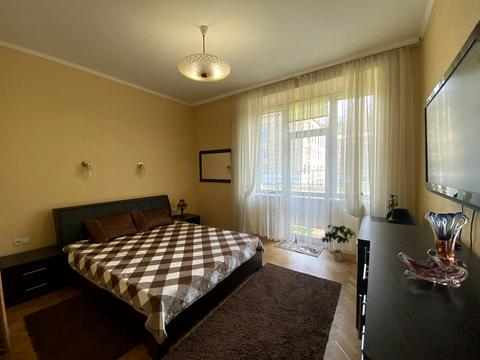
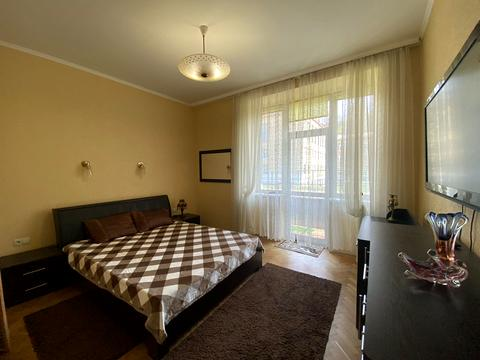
- potted plant (338, 242)
